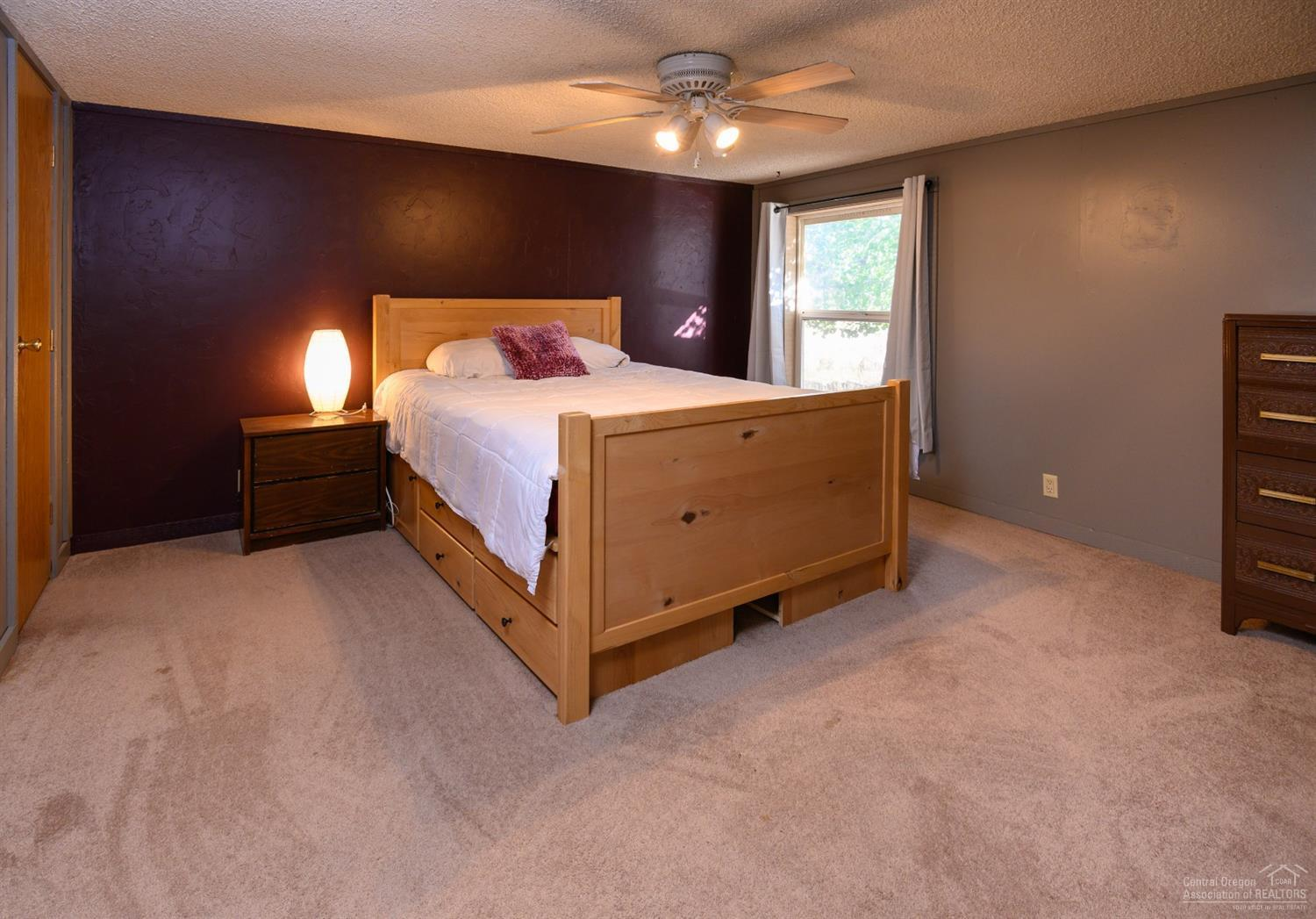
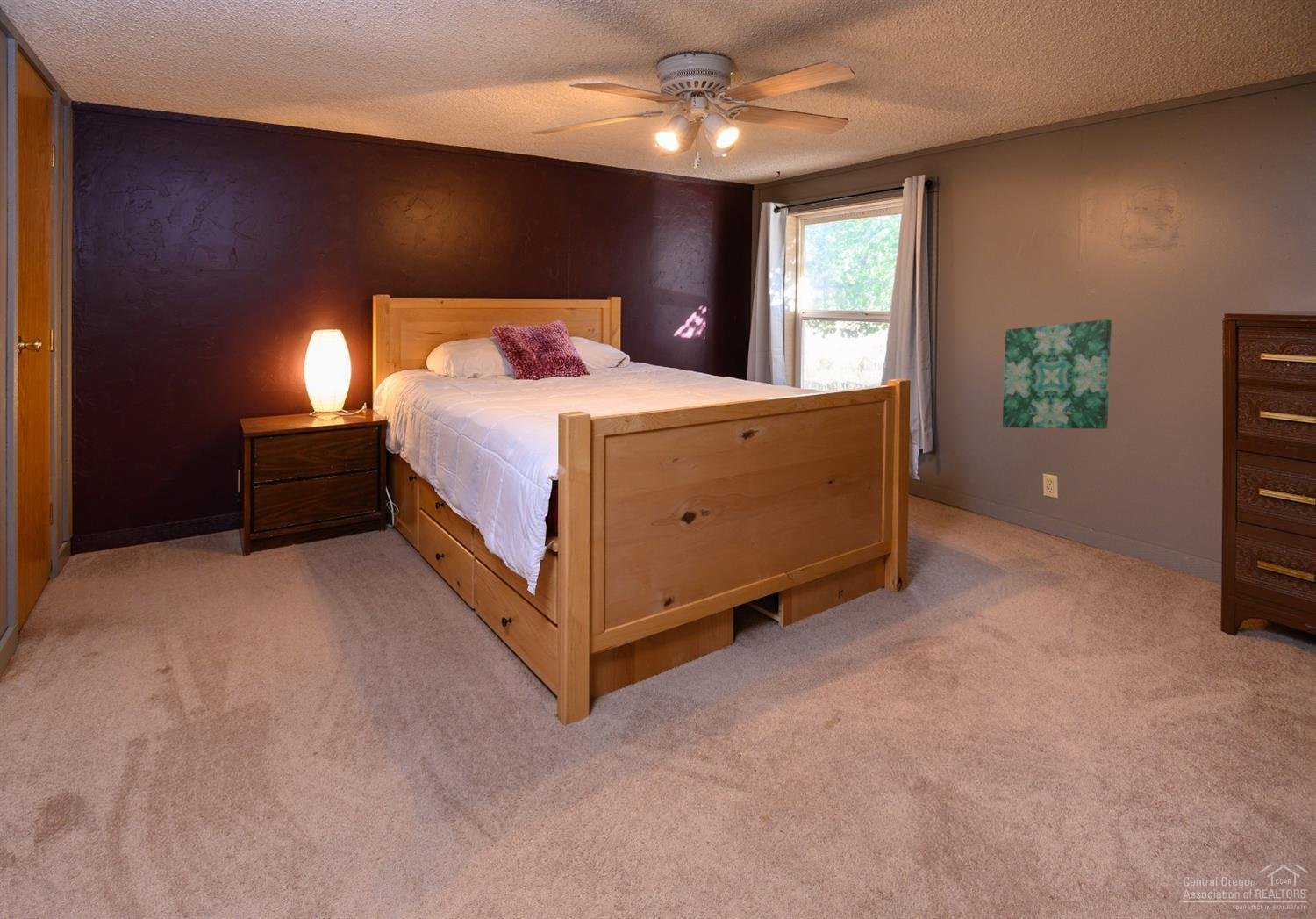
+ wall art (1054, 377)
